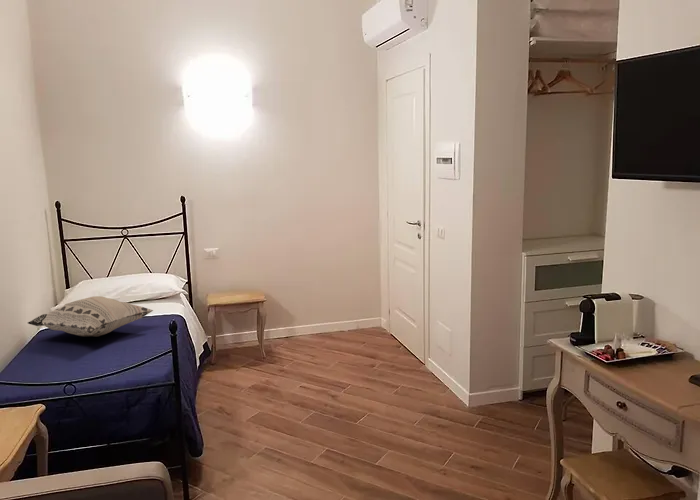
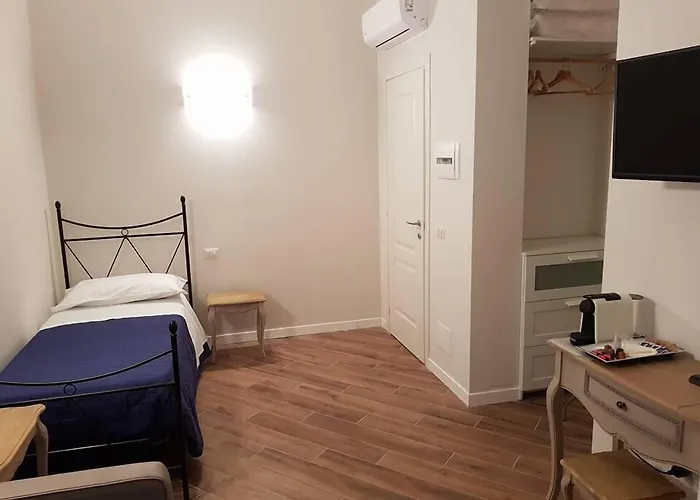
- decorative pillow (91, 316)
